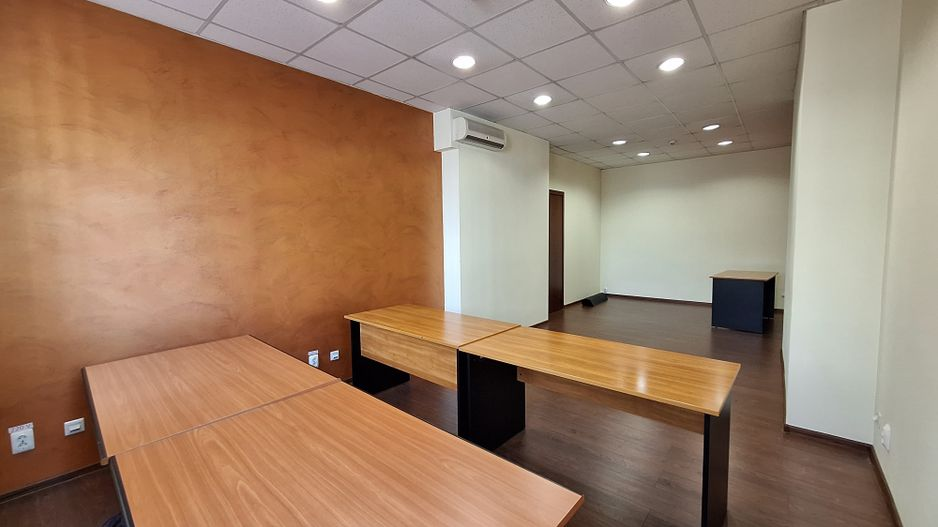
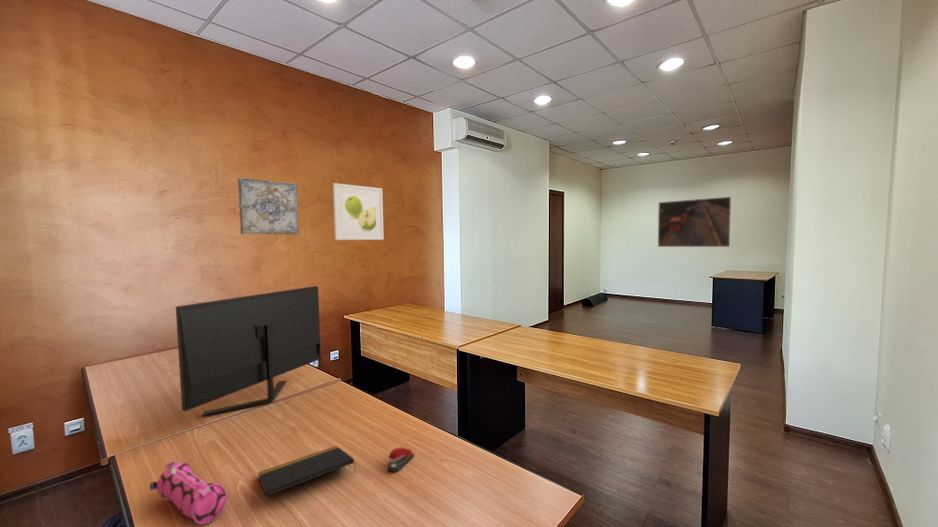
+ stapler (400, 455)
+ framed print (359, 213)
+ pencil case (190, 490)
+ notepad (306, 467)
+ wall art (269, 207)
+ monitor (260, 346)
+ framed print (692, 223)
